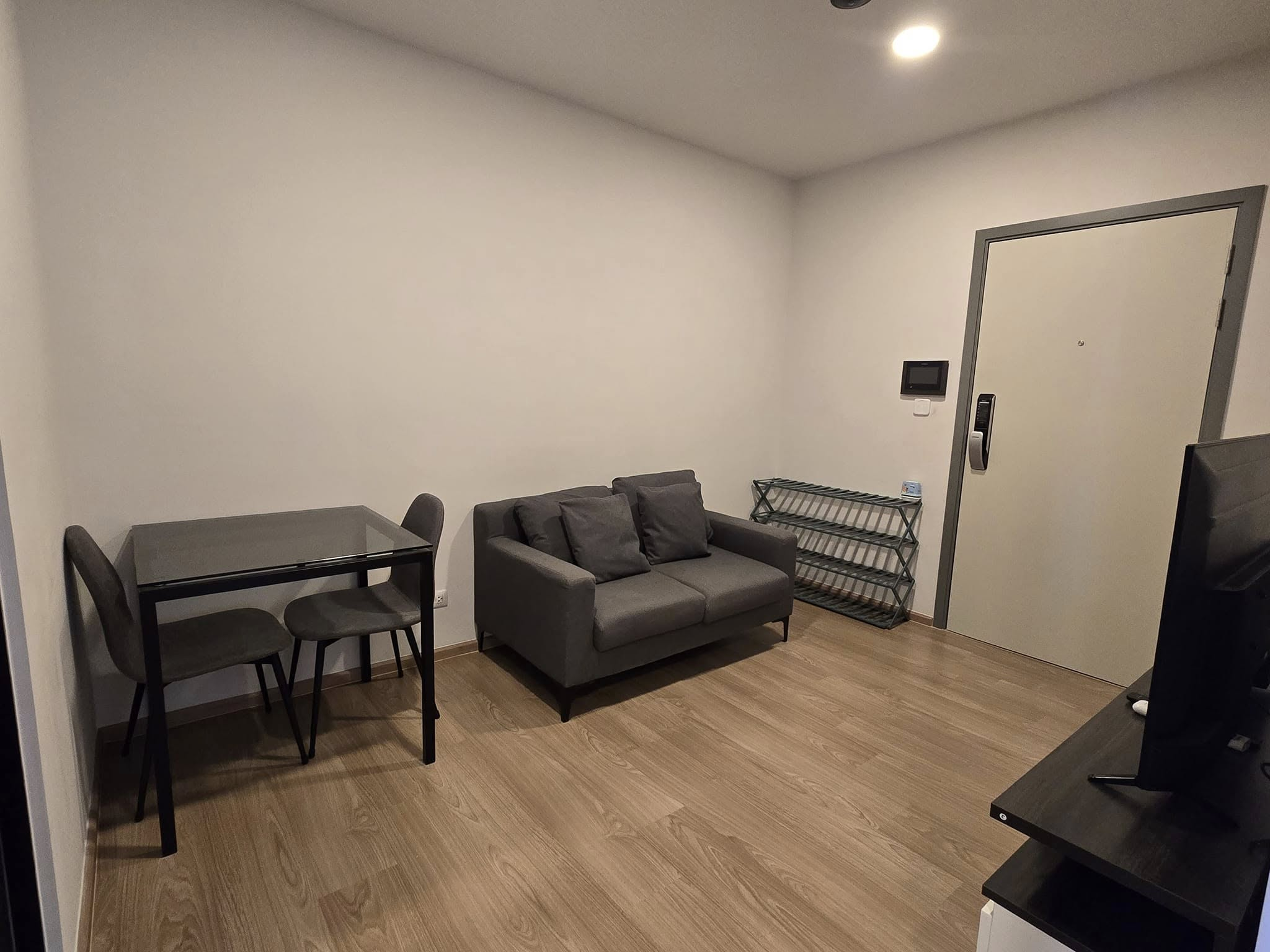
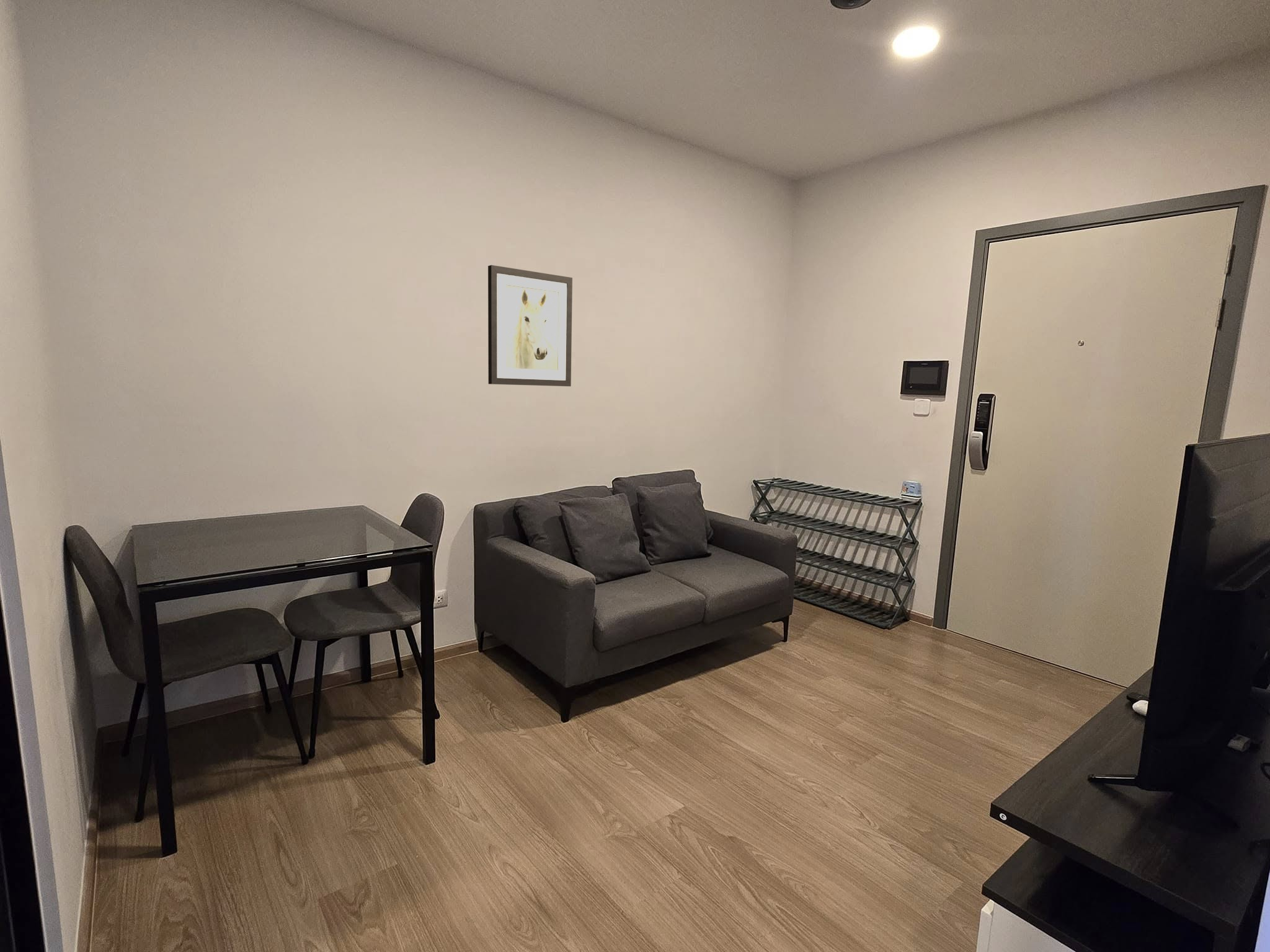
+ wall art (531, 329)
